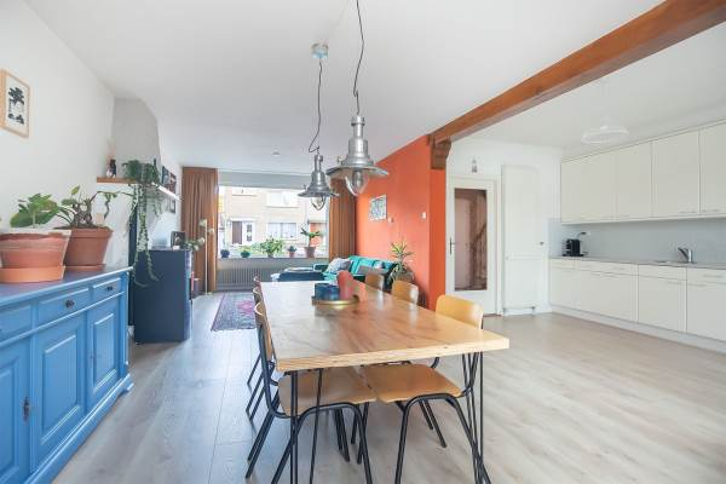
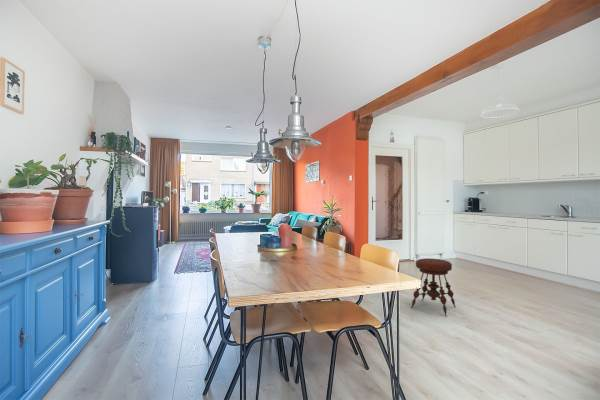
+ stool (433, 283)
